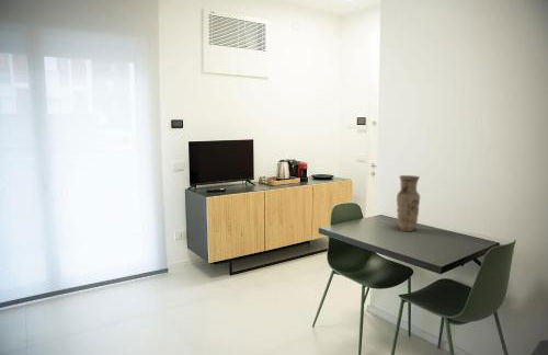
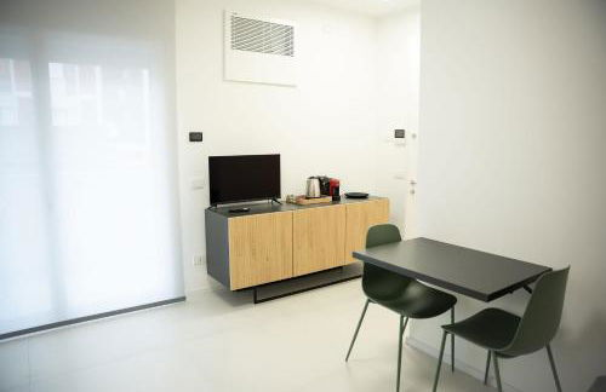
- vase (408, 203)
